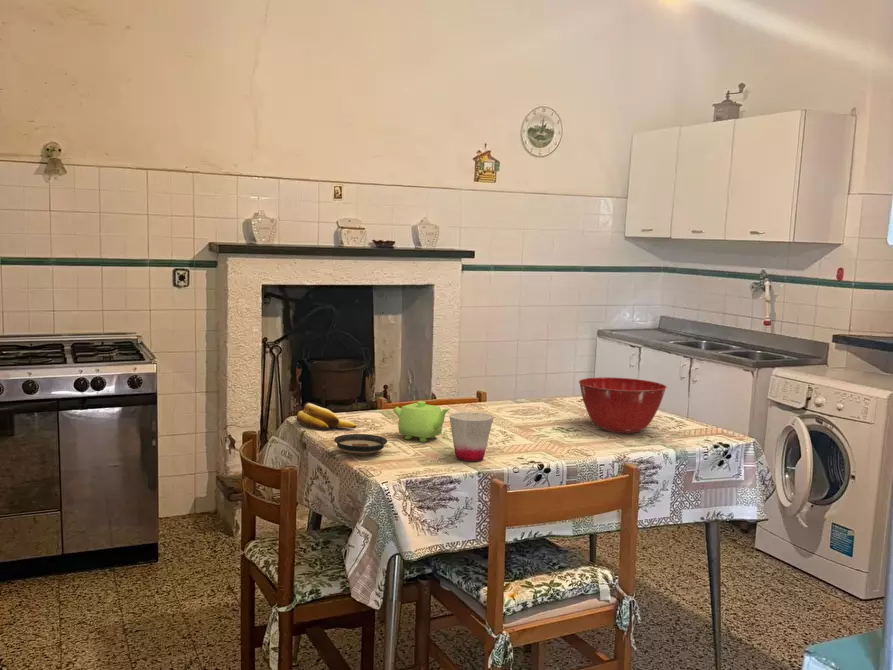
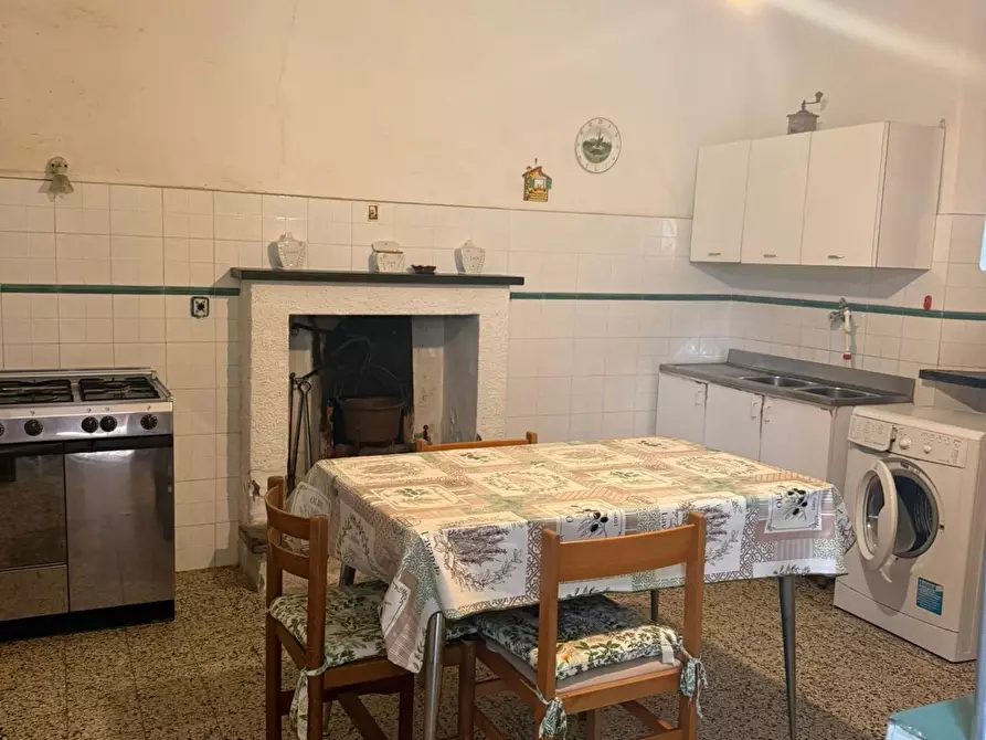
- banana (326, 413)
- teapot (421, 419)
- mixing bowl (620, 405)
- saucer (360, 446)
- cup (470, 437)
